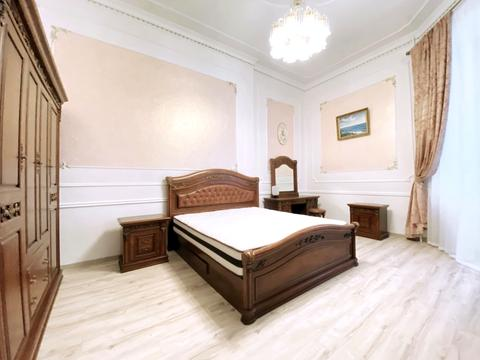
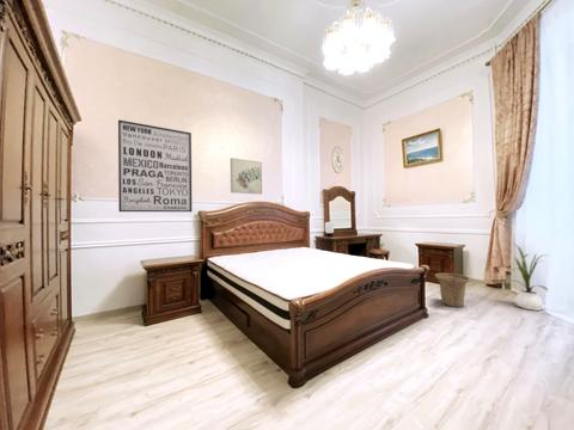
+ basket (452, 289)
+ house plant (526, 275)
+ wall art (246, 177)
+ wall art (157, 168)
